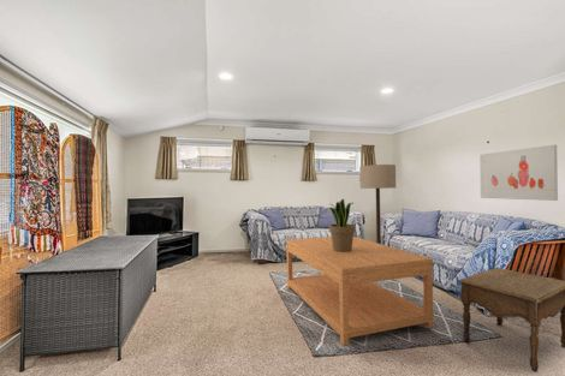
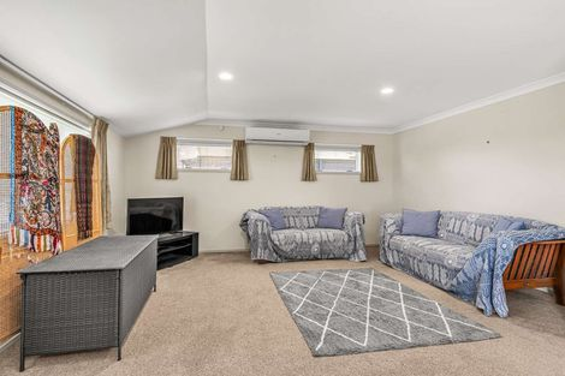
- floor lamp (377, 217)
- side table (515, 312)
- wall art (513, 174)
- coffee table (347, 276)
- potted plant (340, 223)
